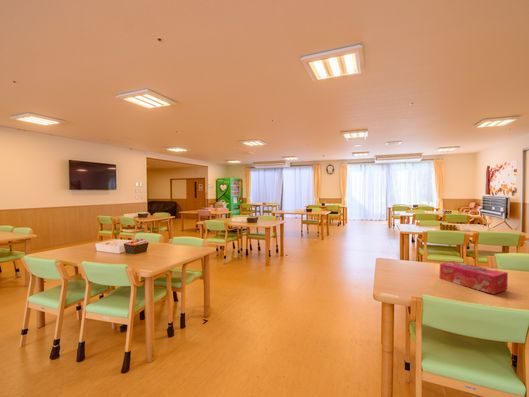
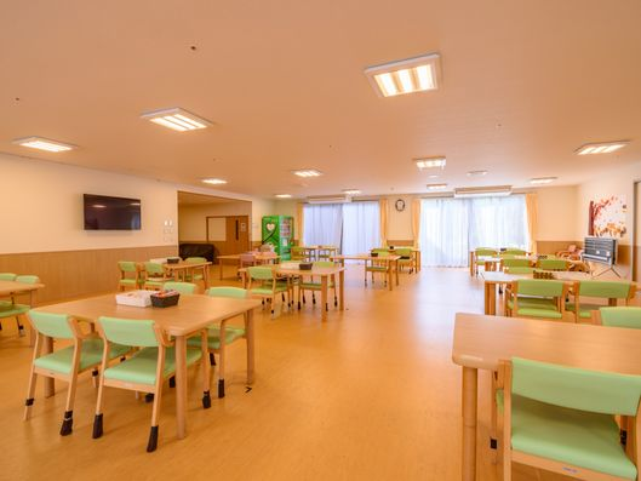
- tissue box (471, 276)
